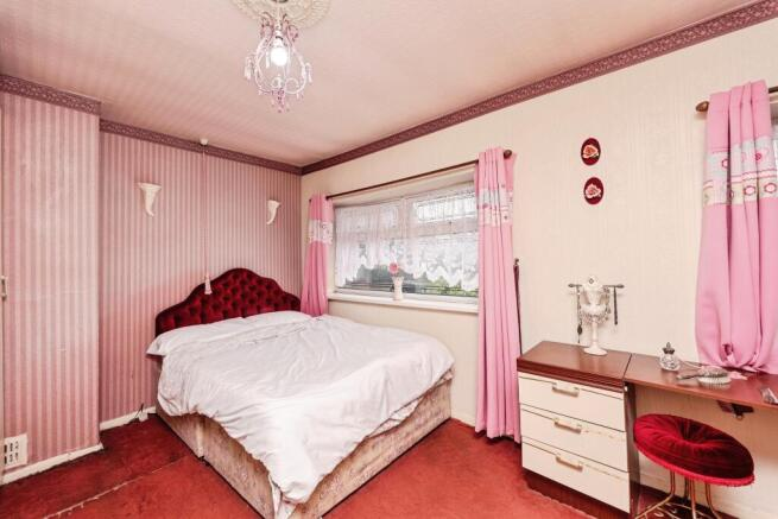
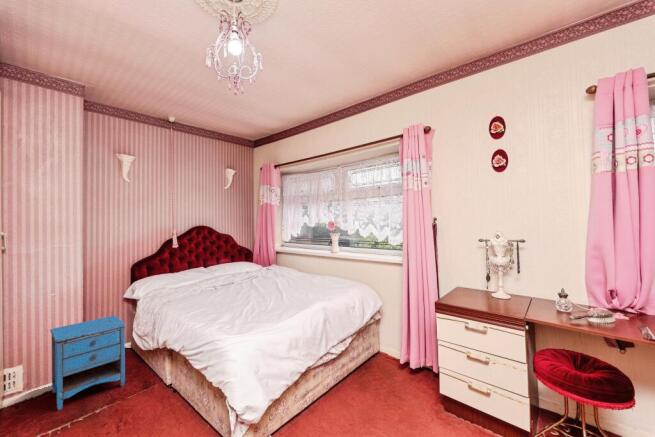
+ nightstand (89, 357)
